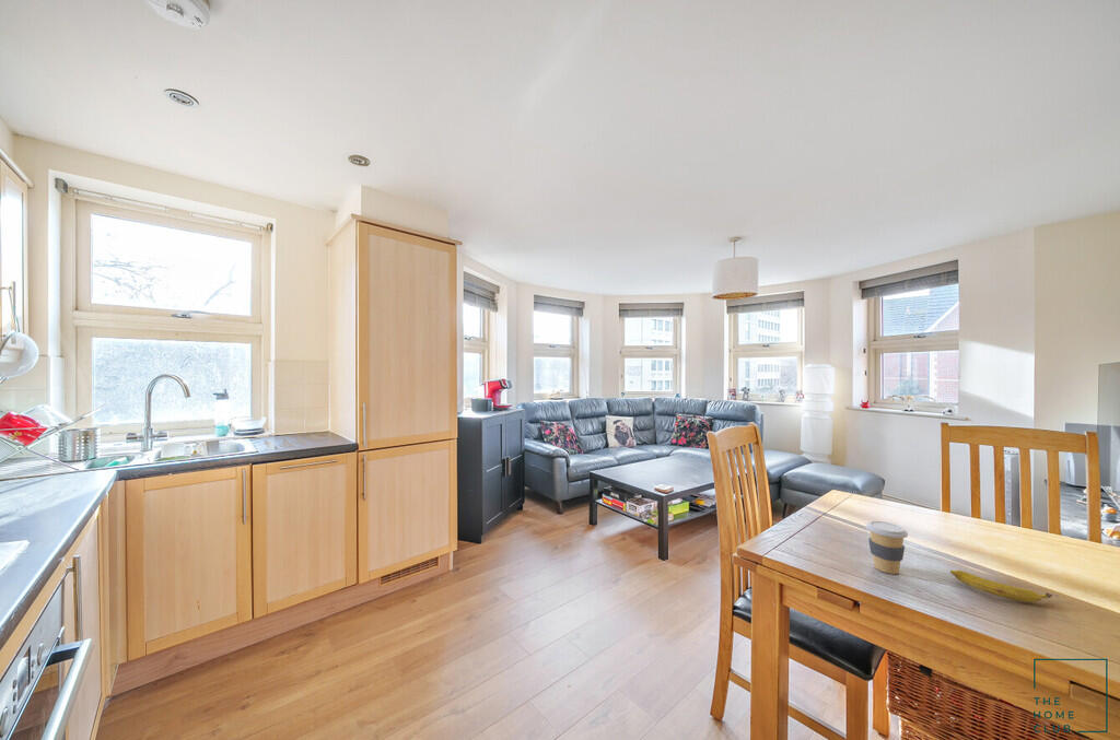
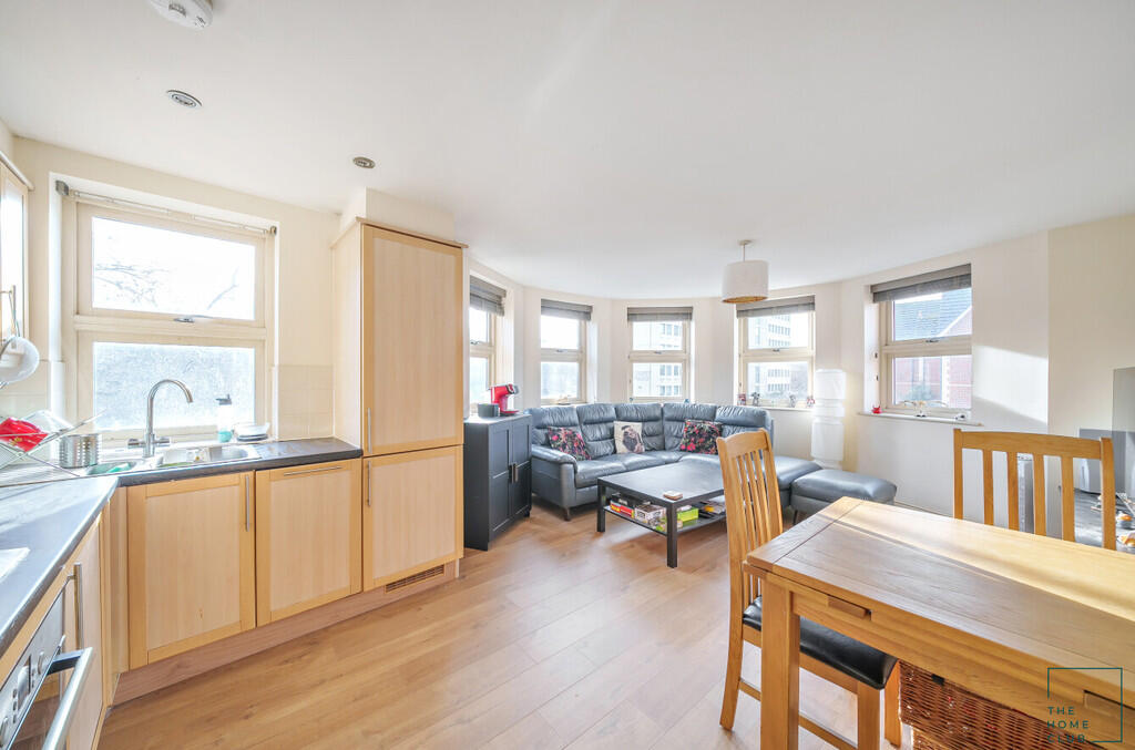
- banana (999, 584)
- coffee cup (886, 547)
